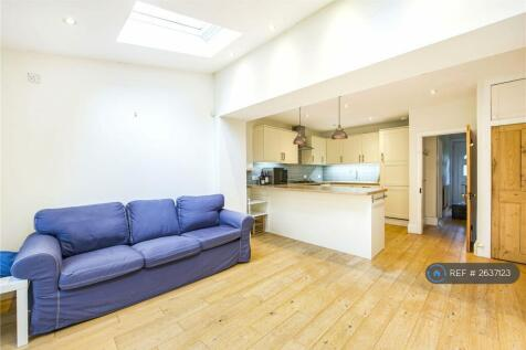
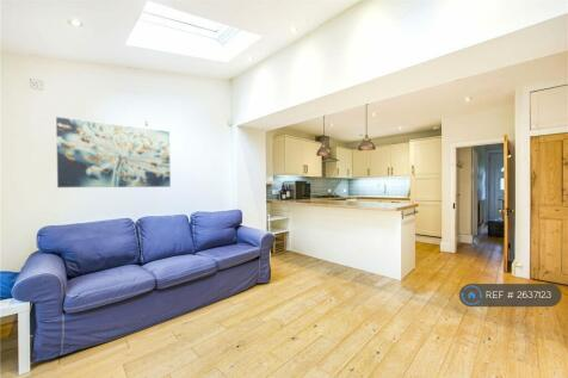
+ wall art (119, 156)
